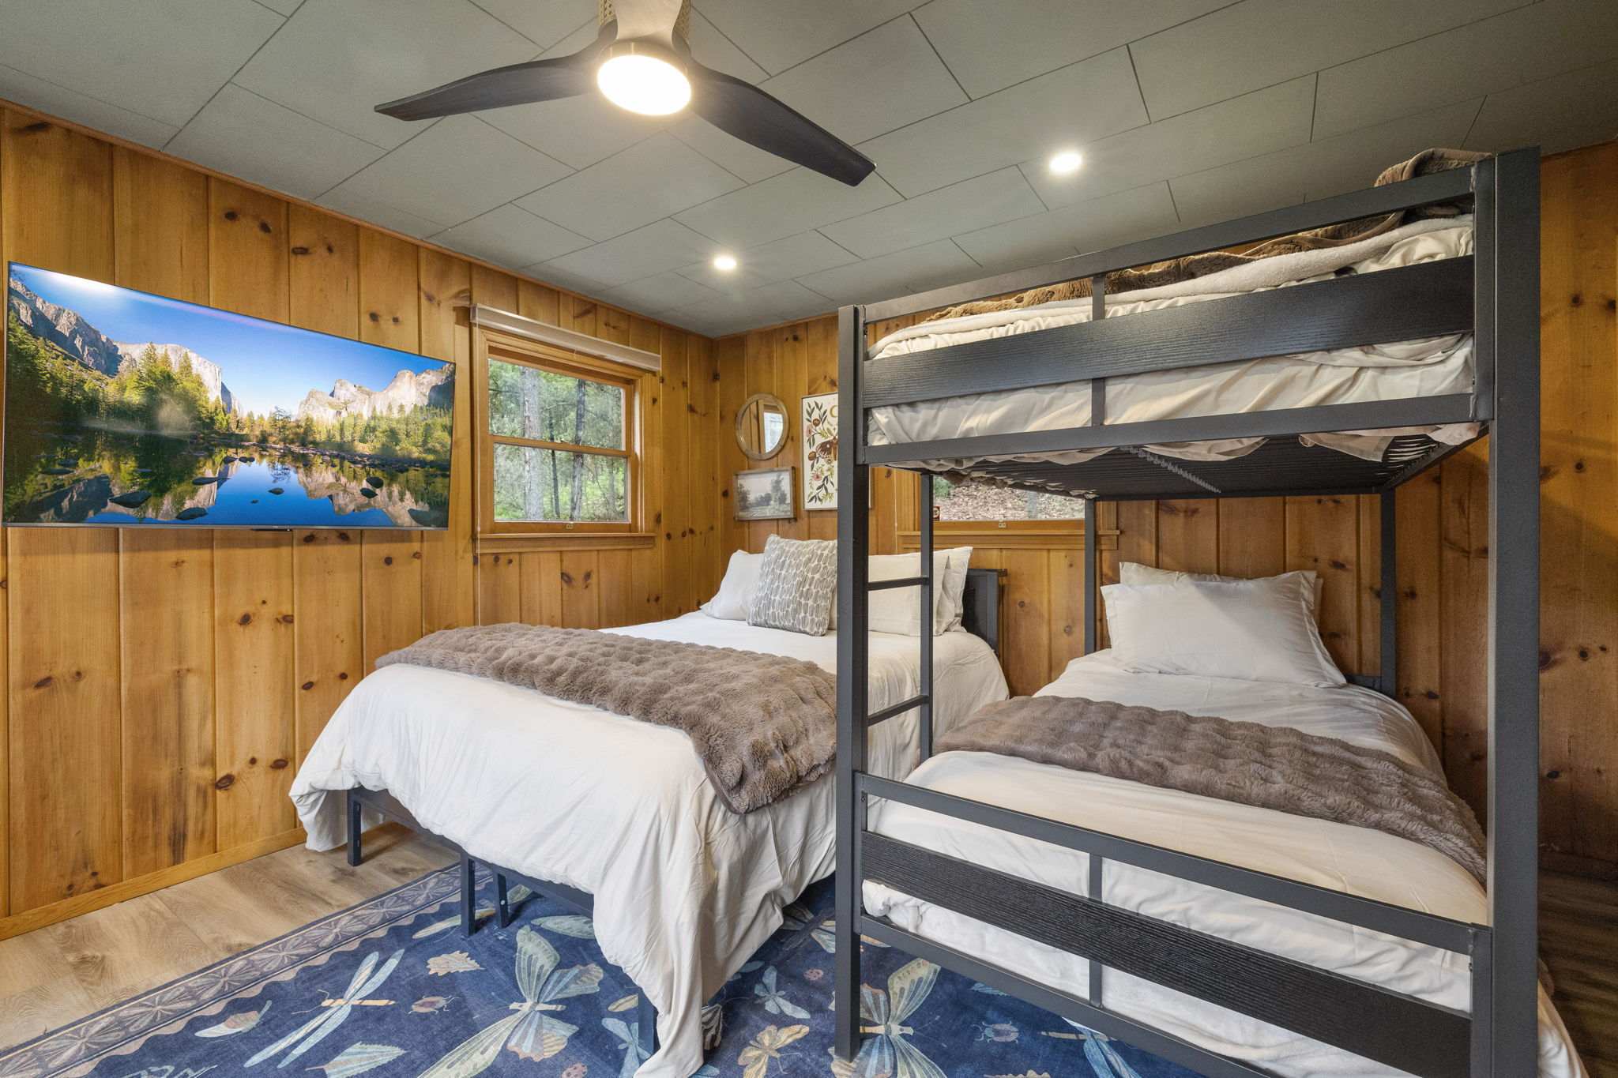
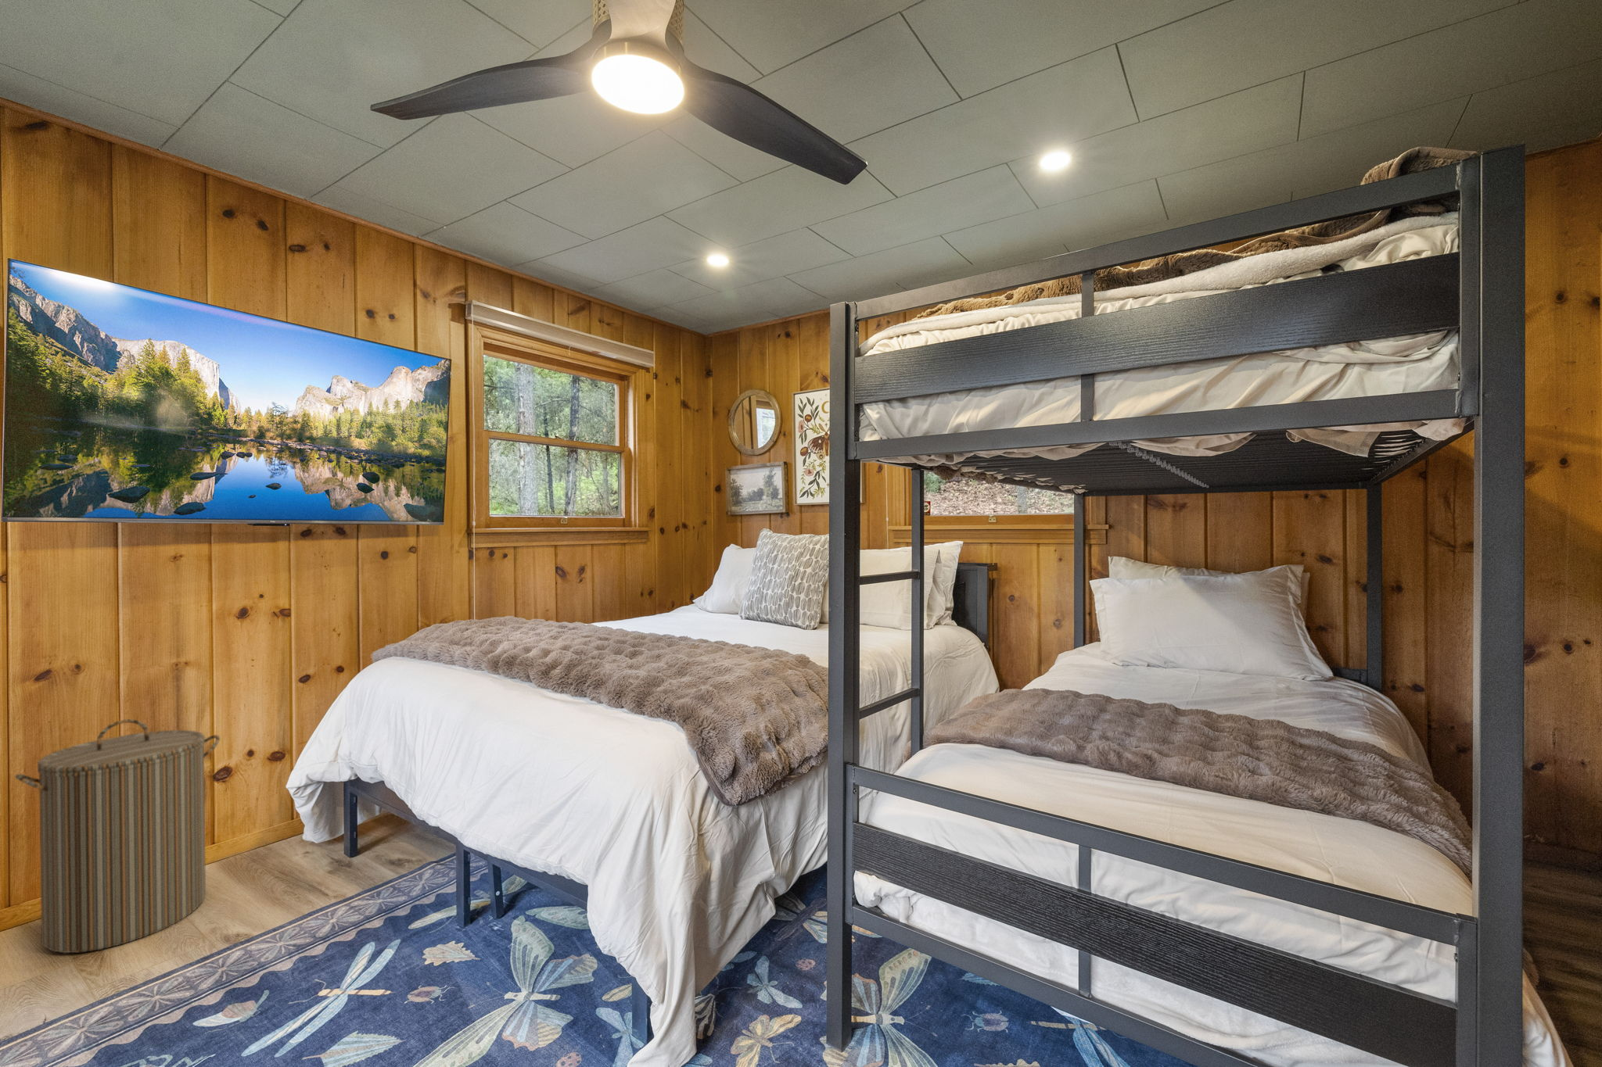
+ laundry hamper (126, 818)
